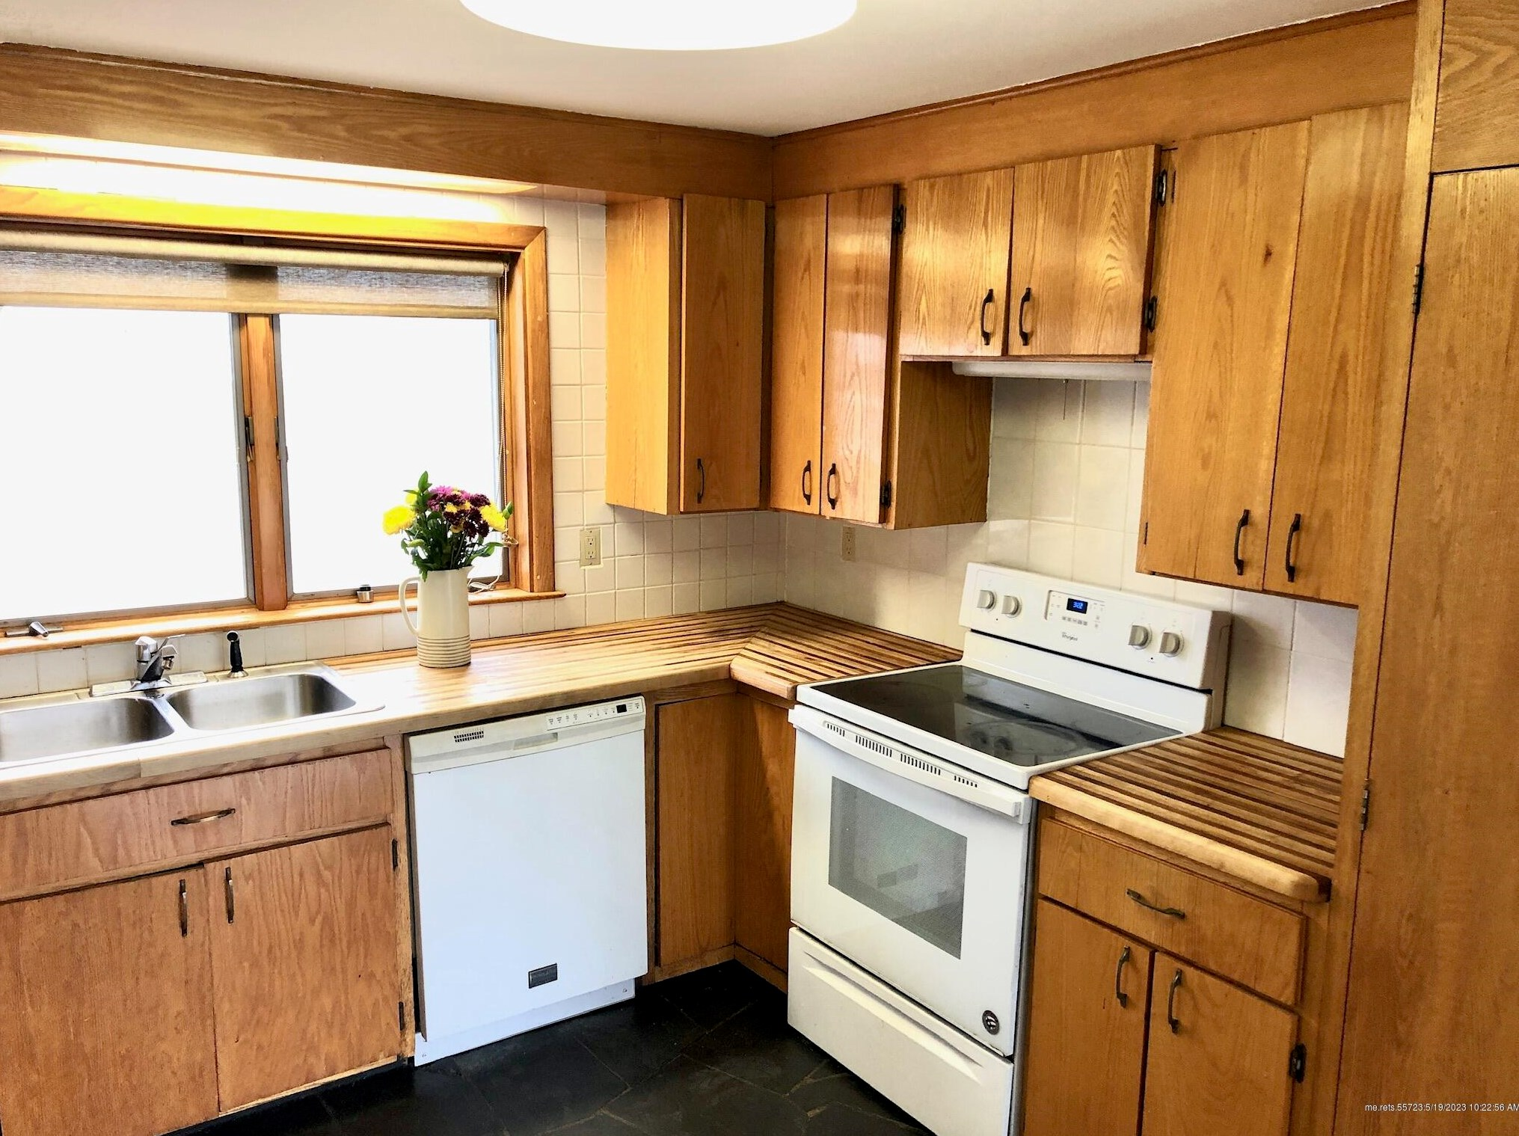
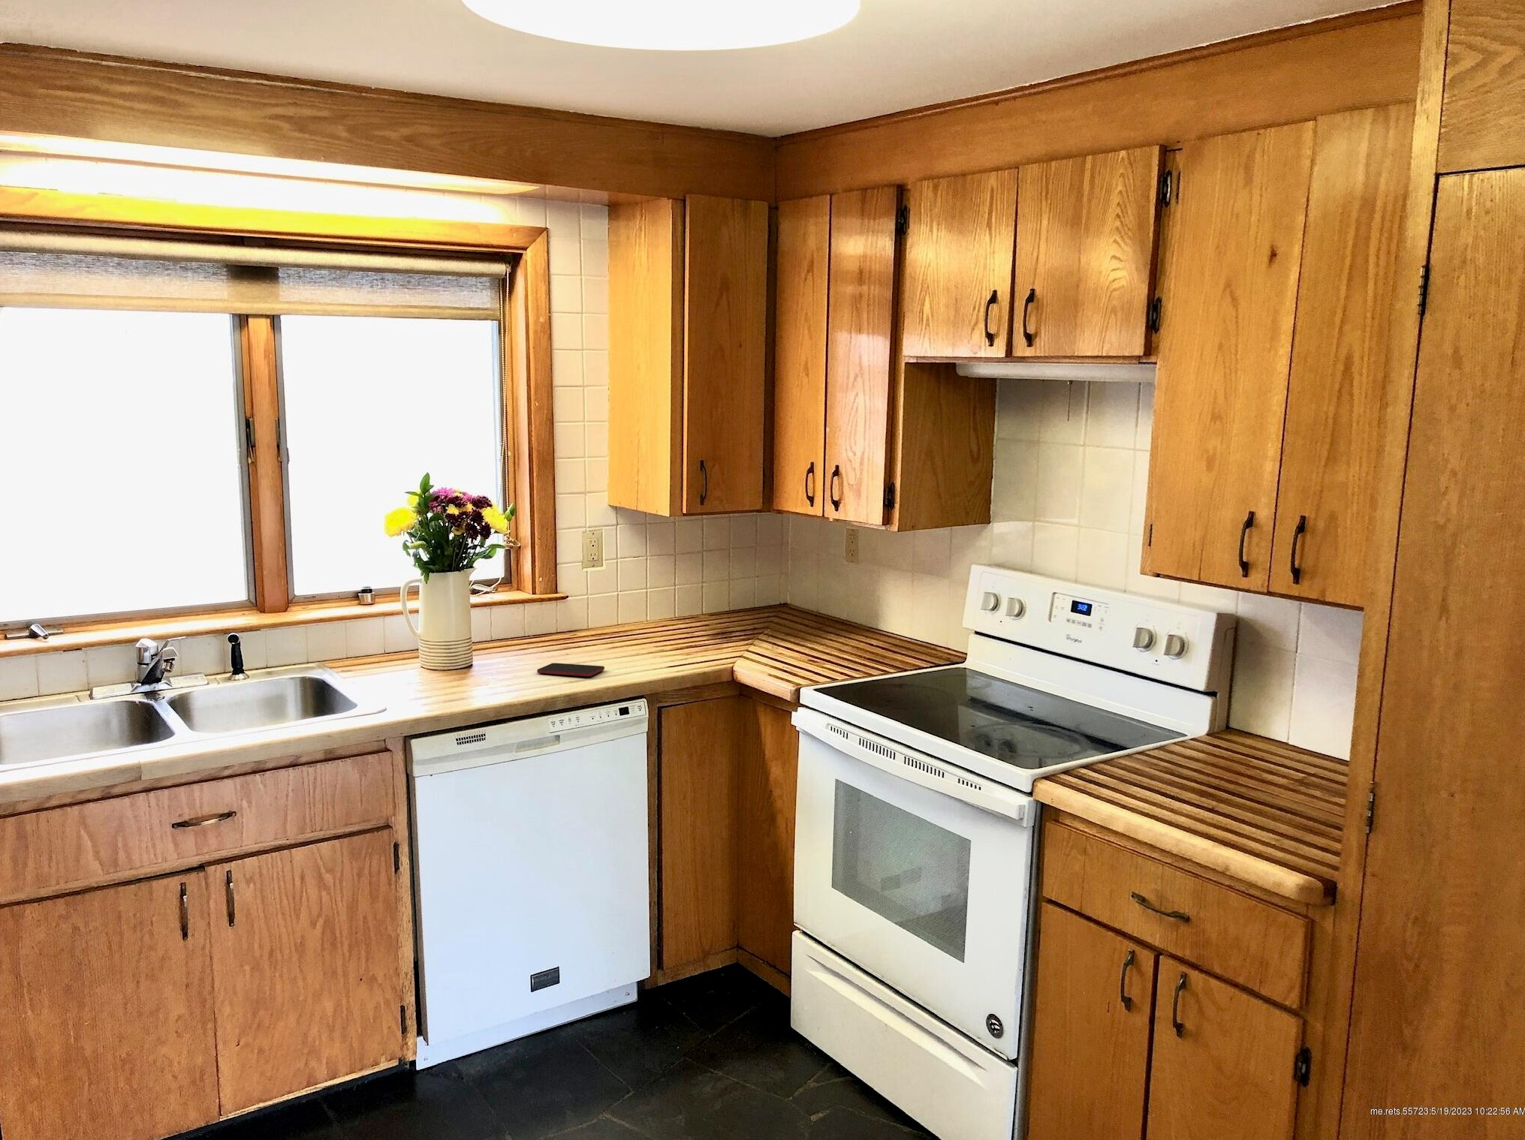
+ smartphone (570, 669)
